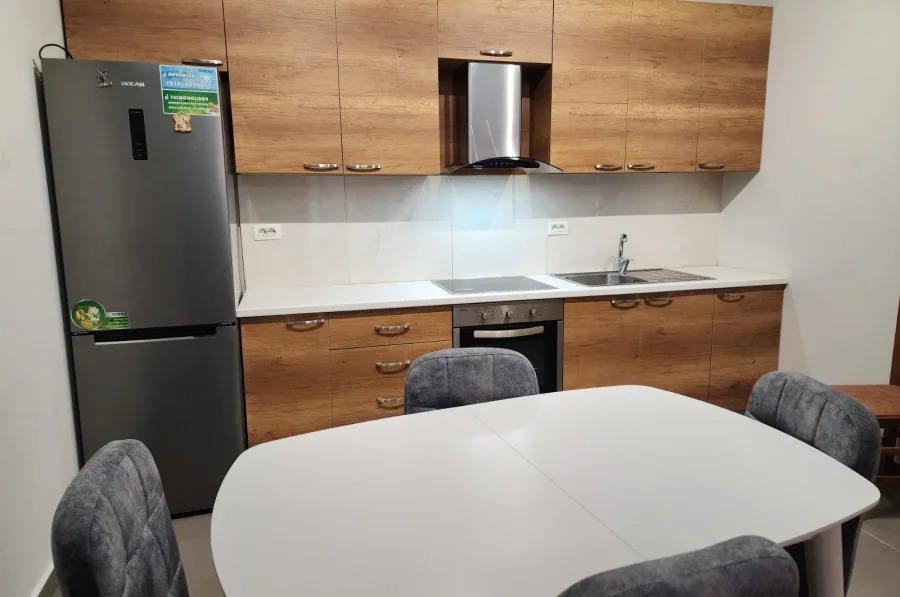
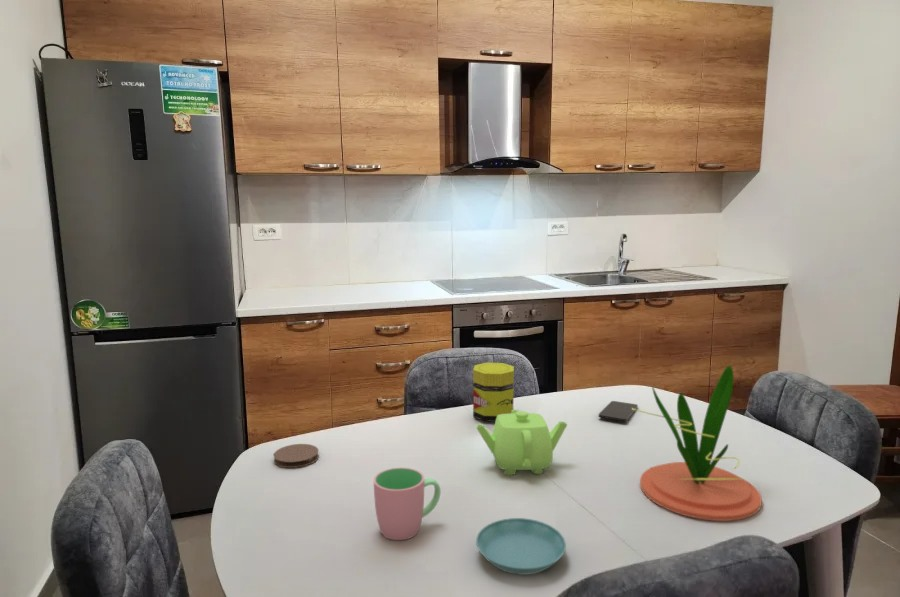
+ plant (699, 433)
+ jar (493, 392)
+ saucer (520, 548)
+ coaster (296, 455)
+ teapot (520, 438)
+ smartphone (618, 410)
+ cup (407, 502)
